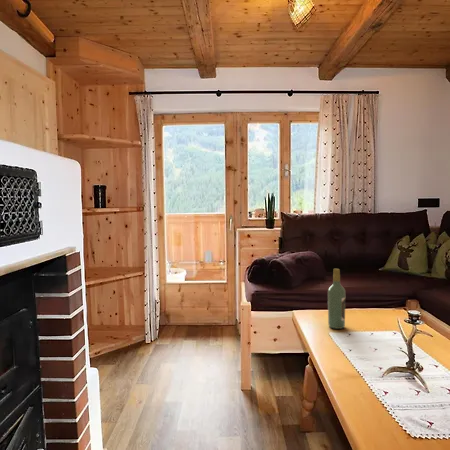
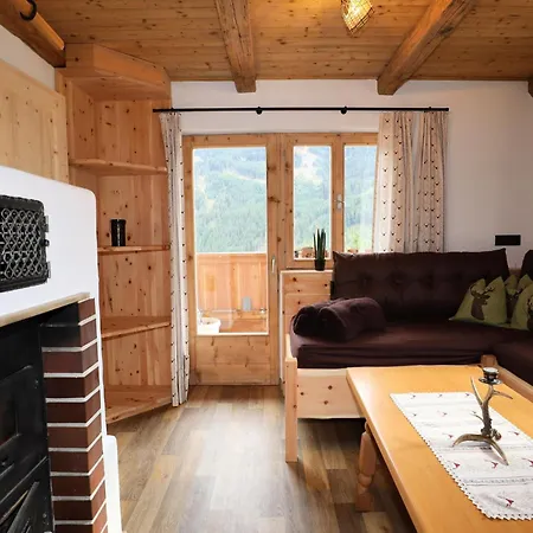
- wine bottle (336, 298)
